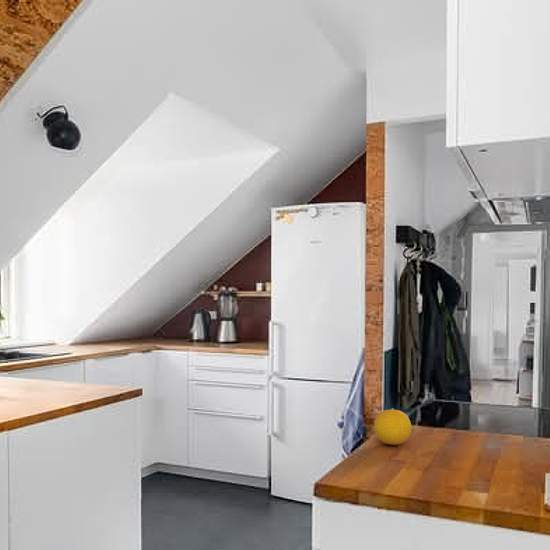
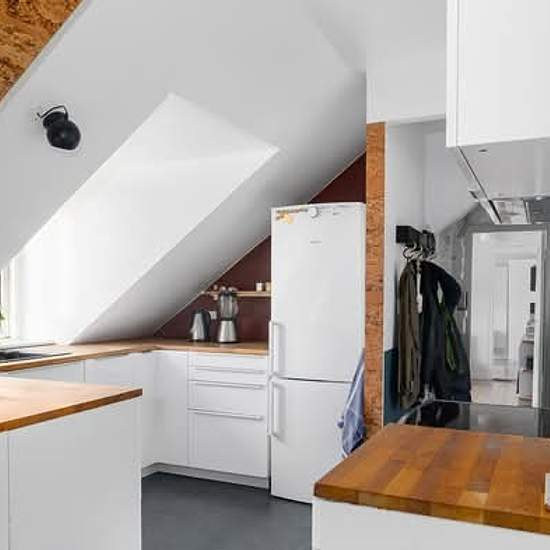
- fruit (392, 426)
